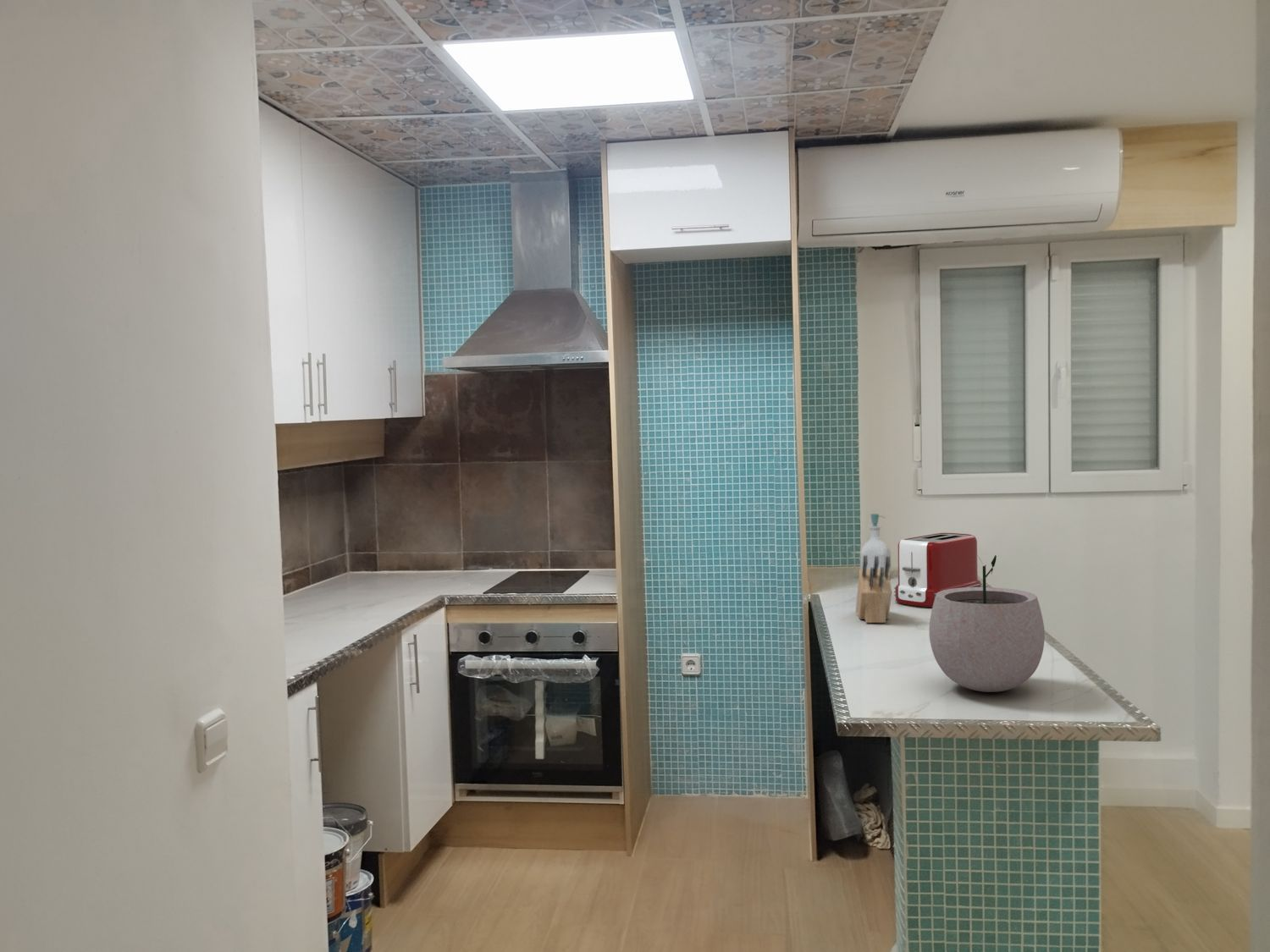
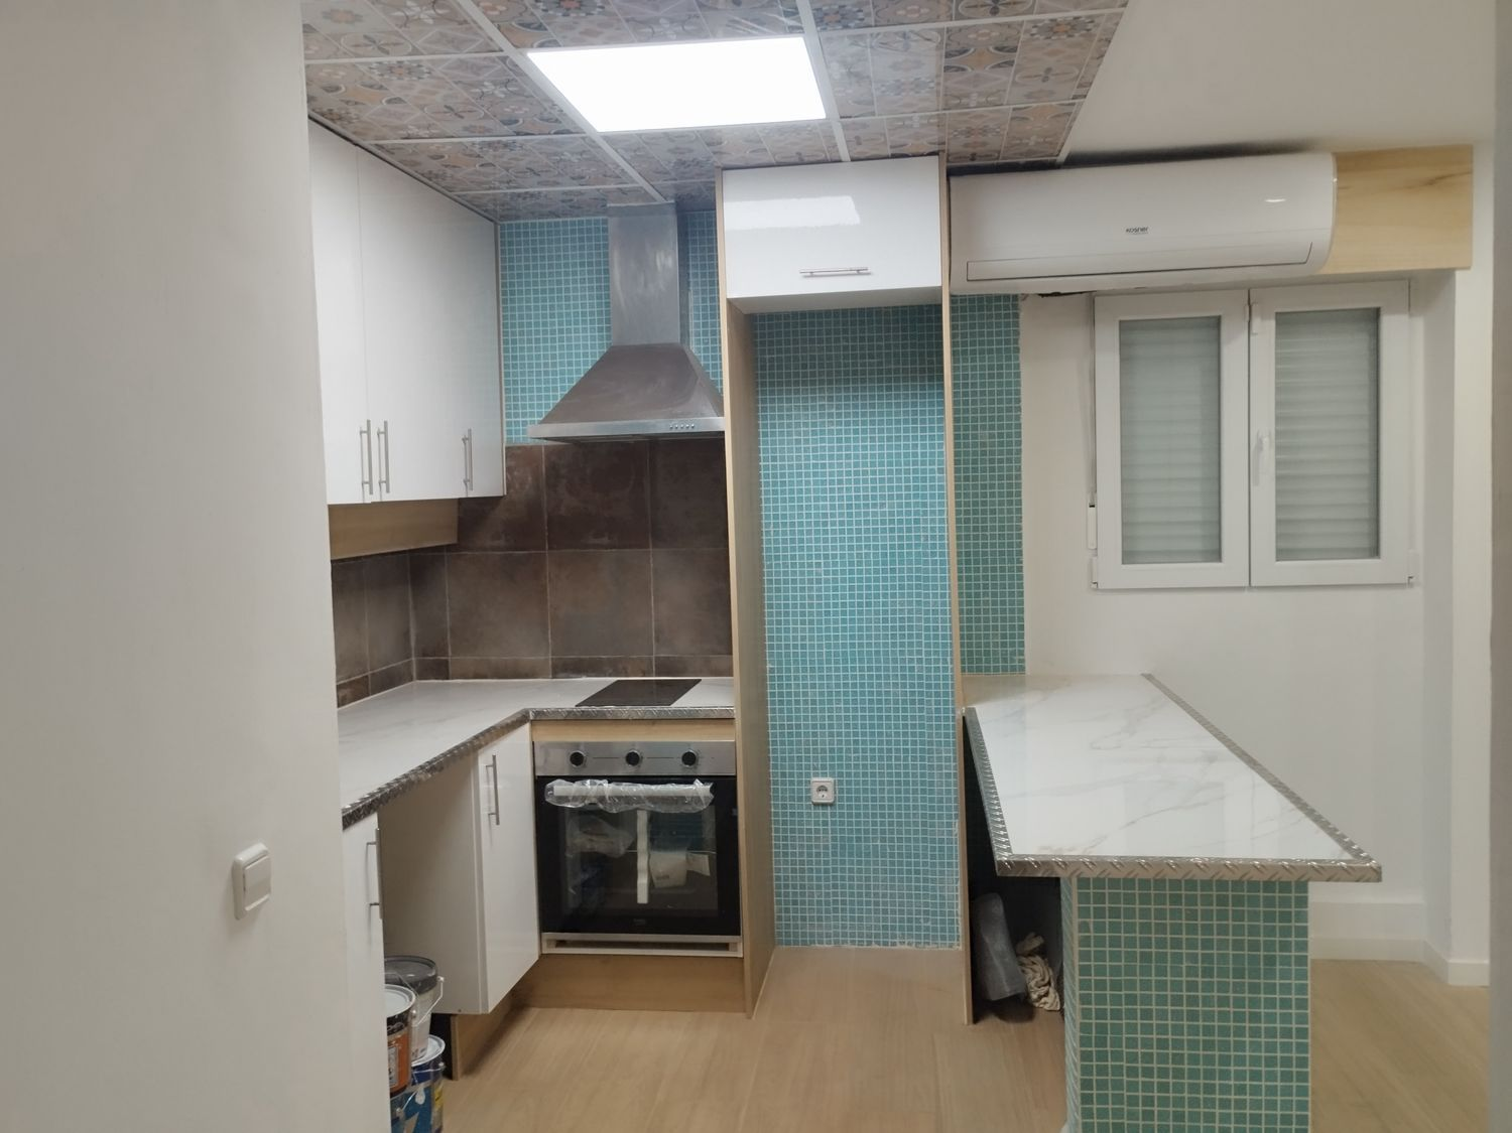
- knife block (873, 585)
- plant pot (986, 621)
- toaster (937, 567)
- soap bottle (875, 545)
